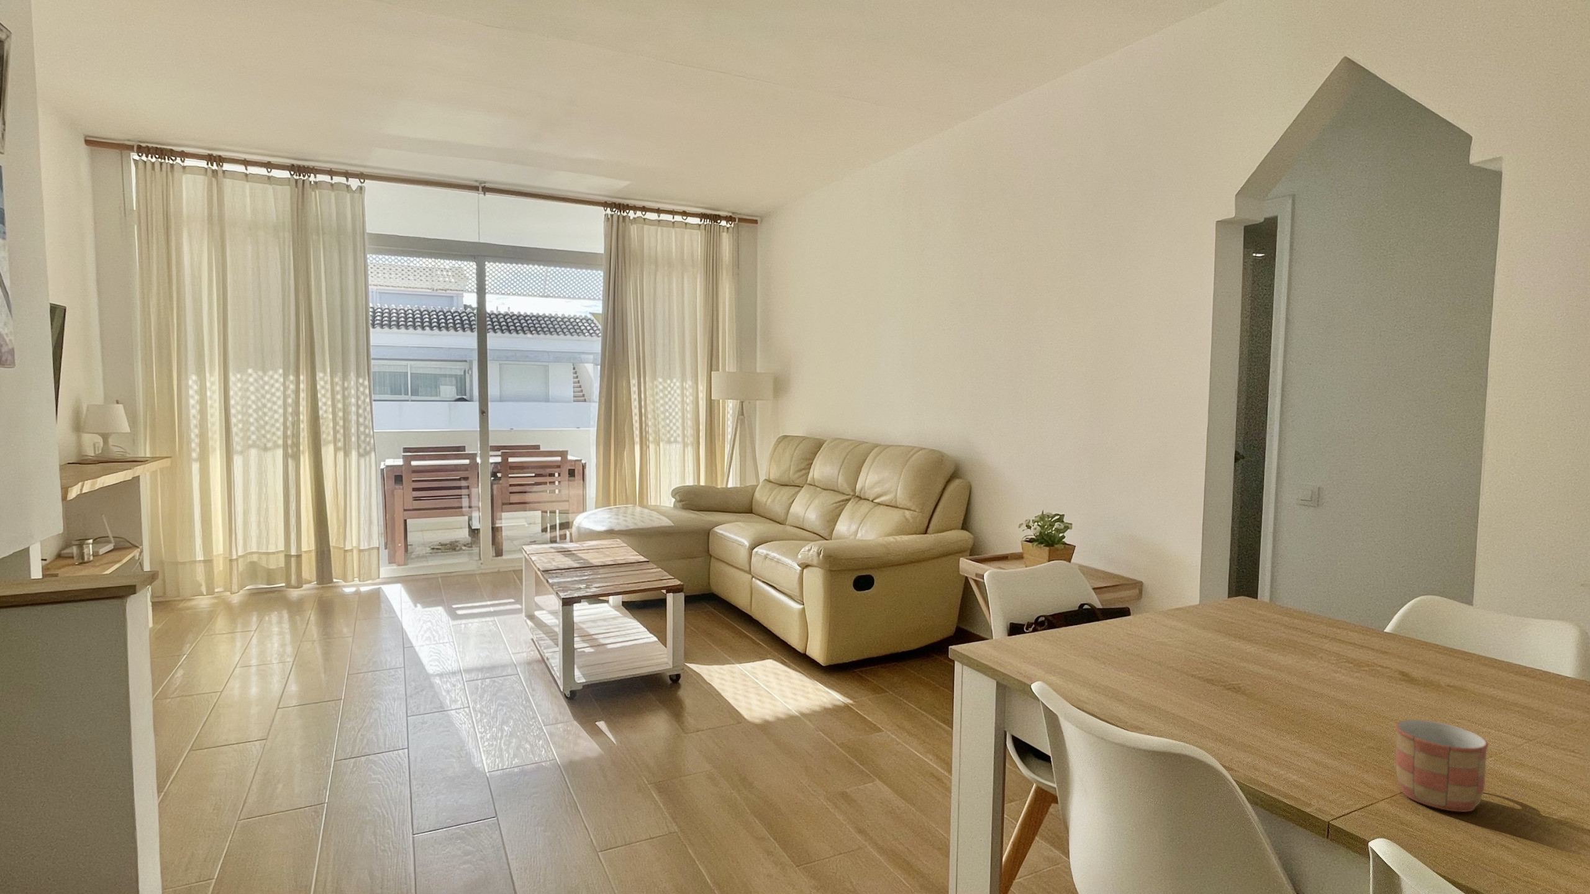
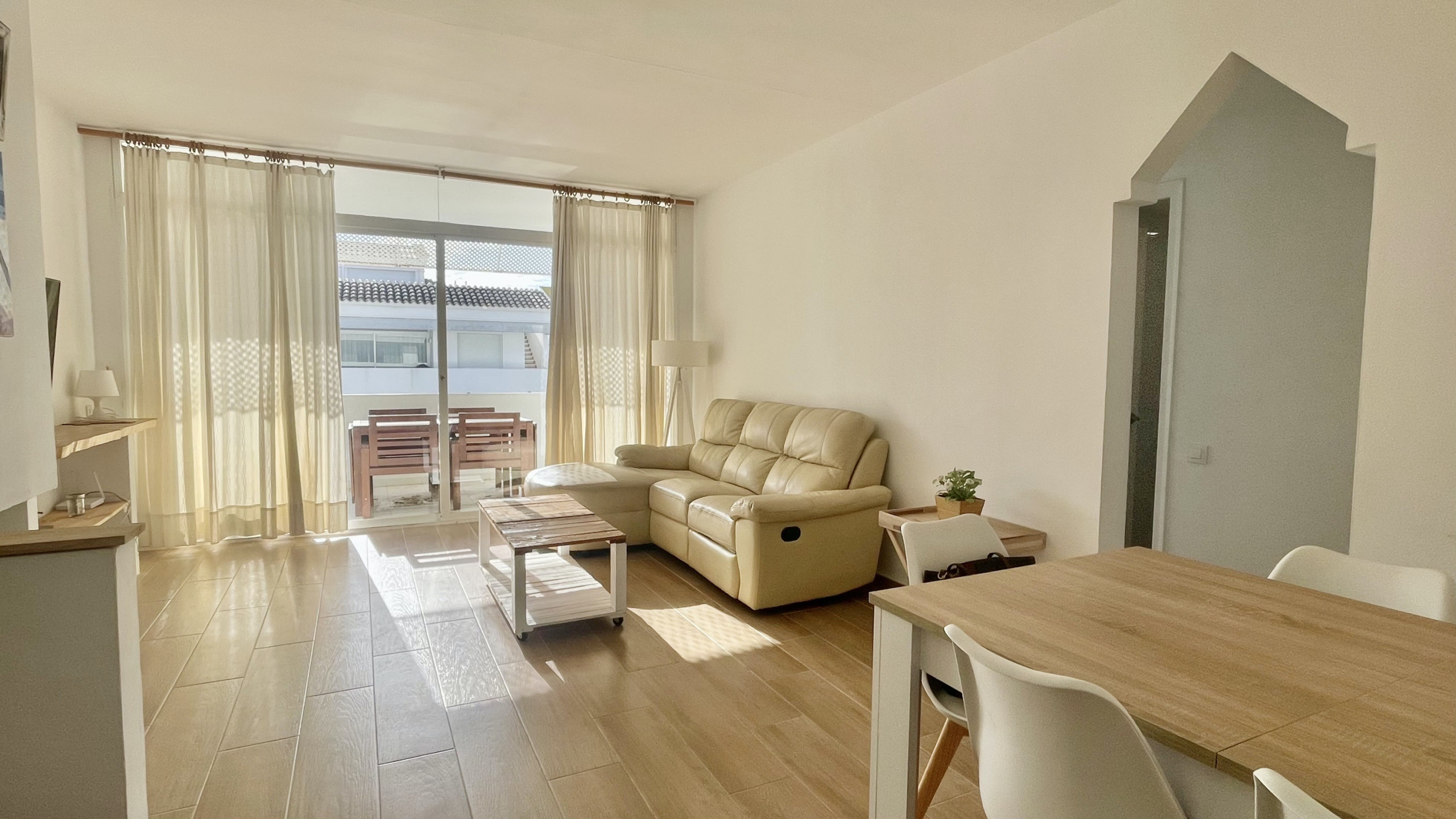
- mug (1437, 762)
